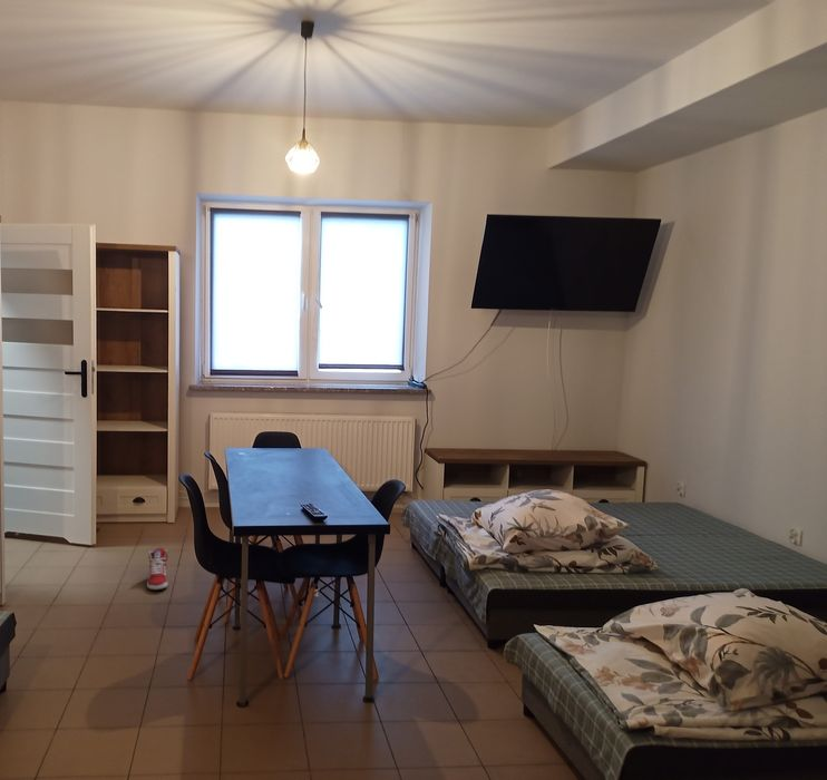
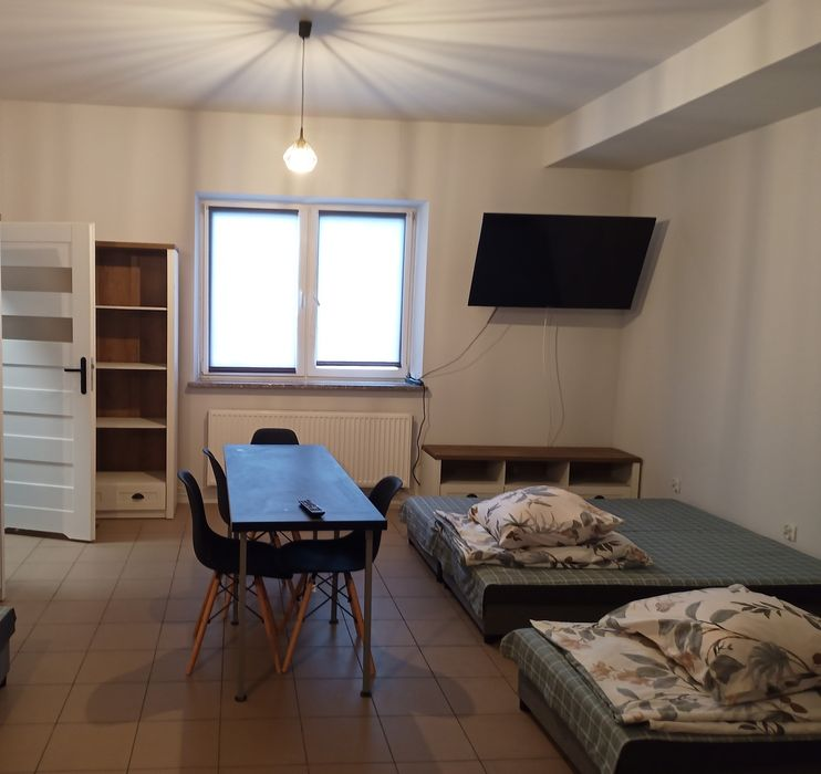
- sneaker (157, 567)
